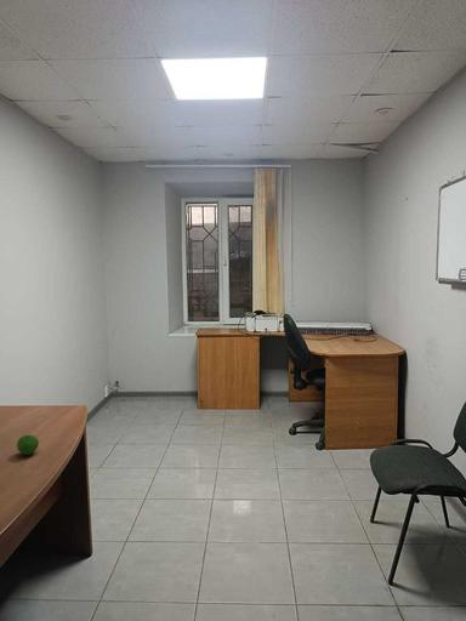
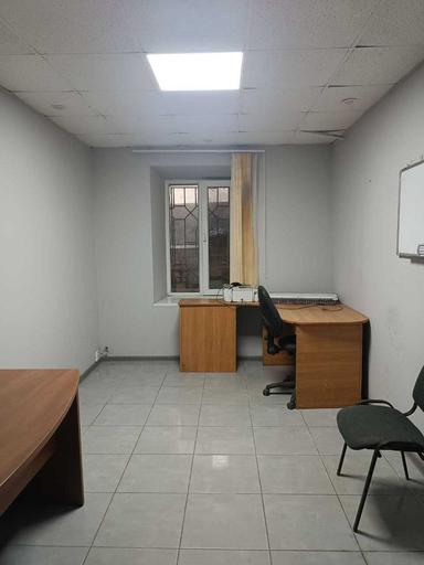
- apple (28, 445)
